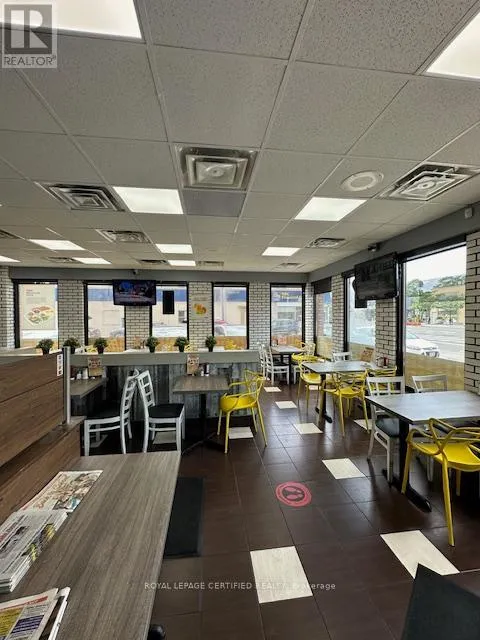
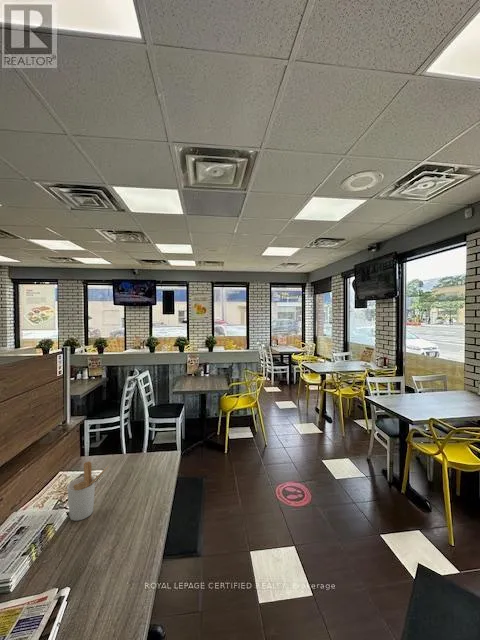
+ utensil holder (88, 490)
